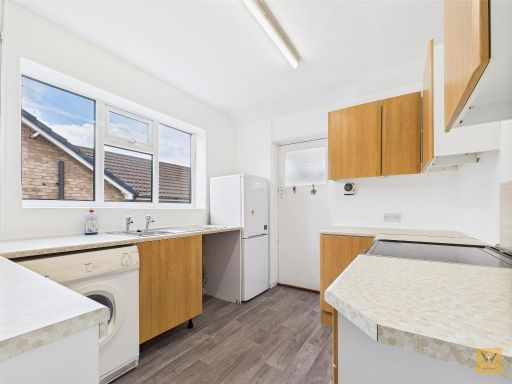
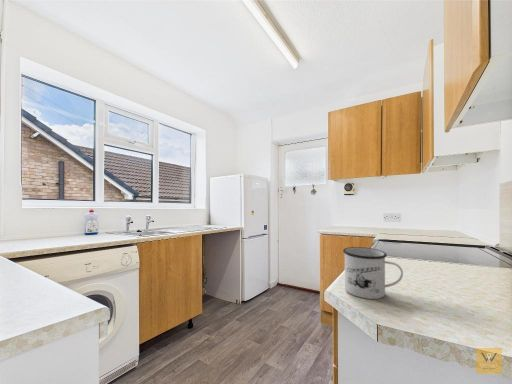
+ mug (371, 272)
